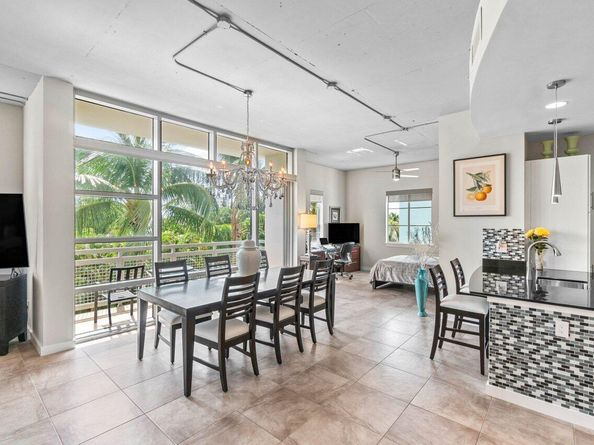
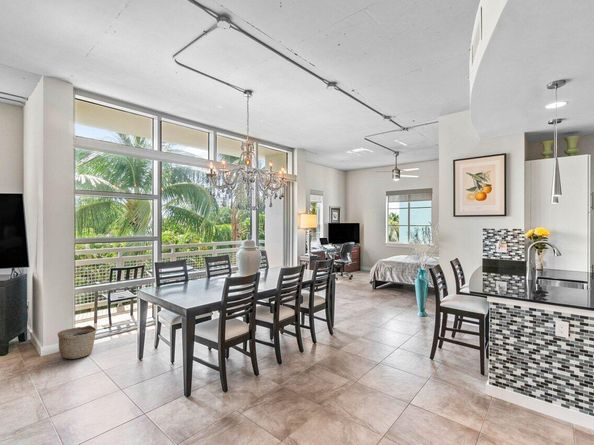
+ basket (77, 341)
